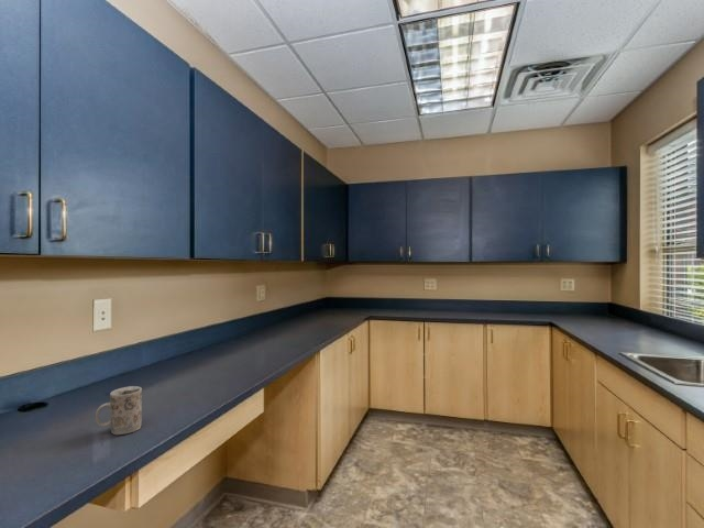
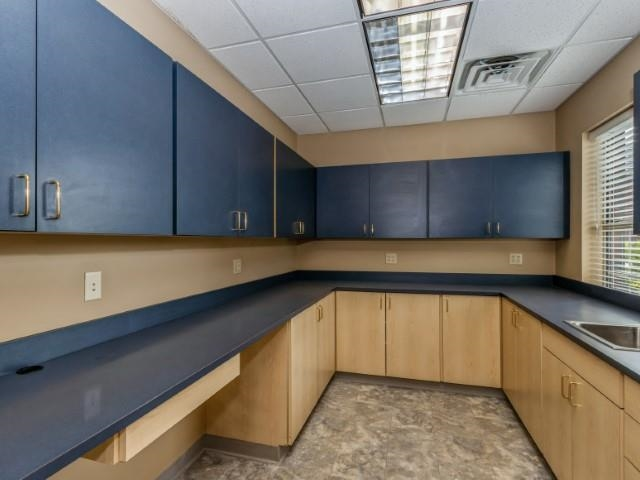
- mug (121, 410)
